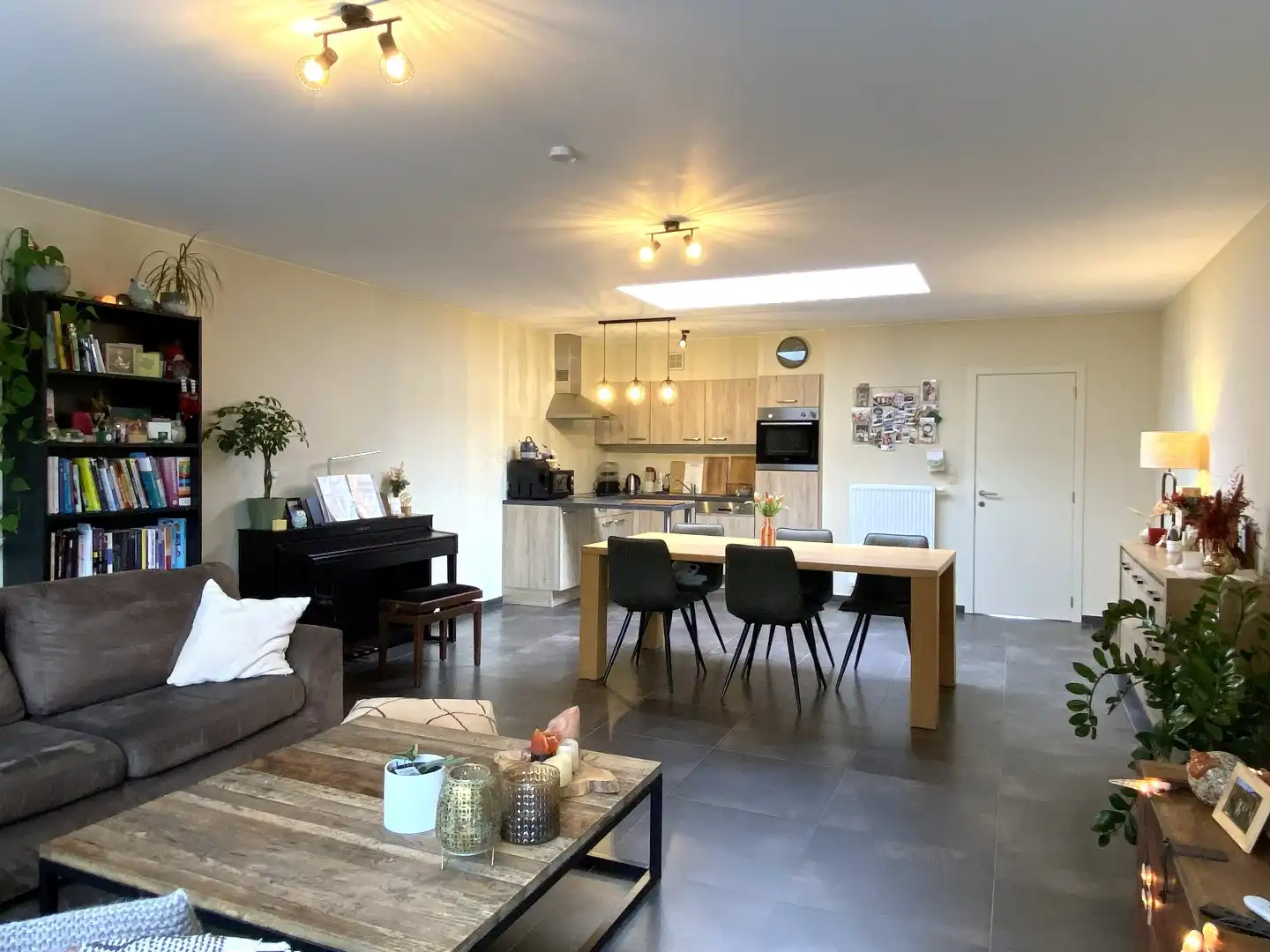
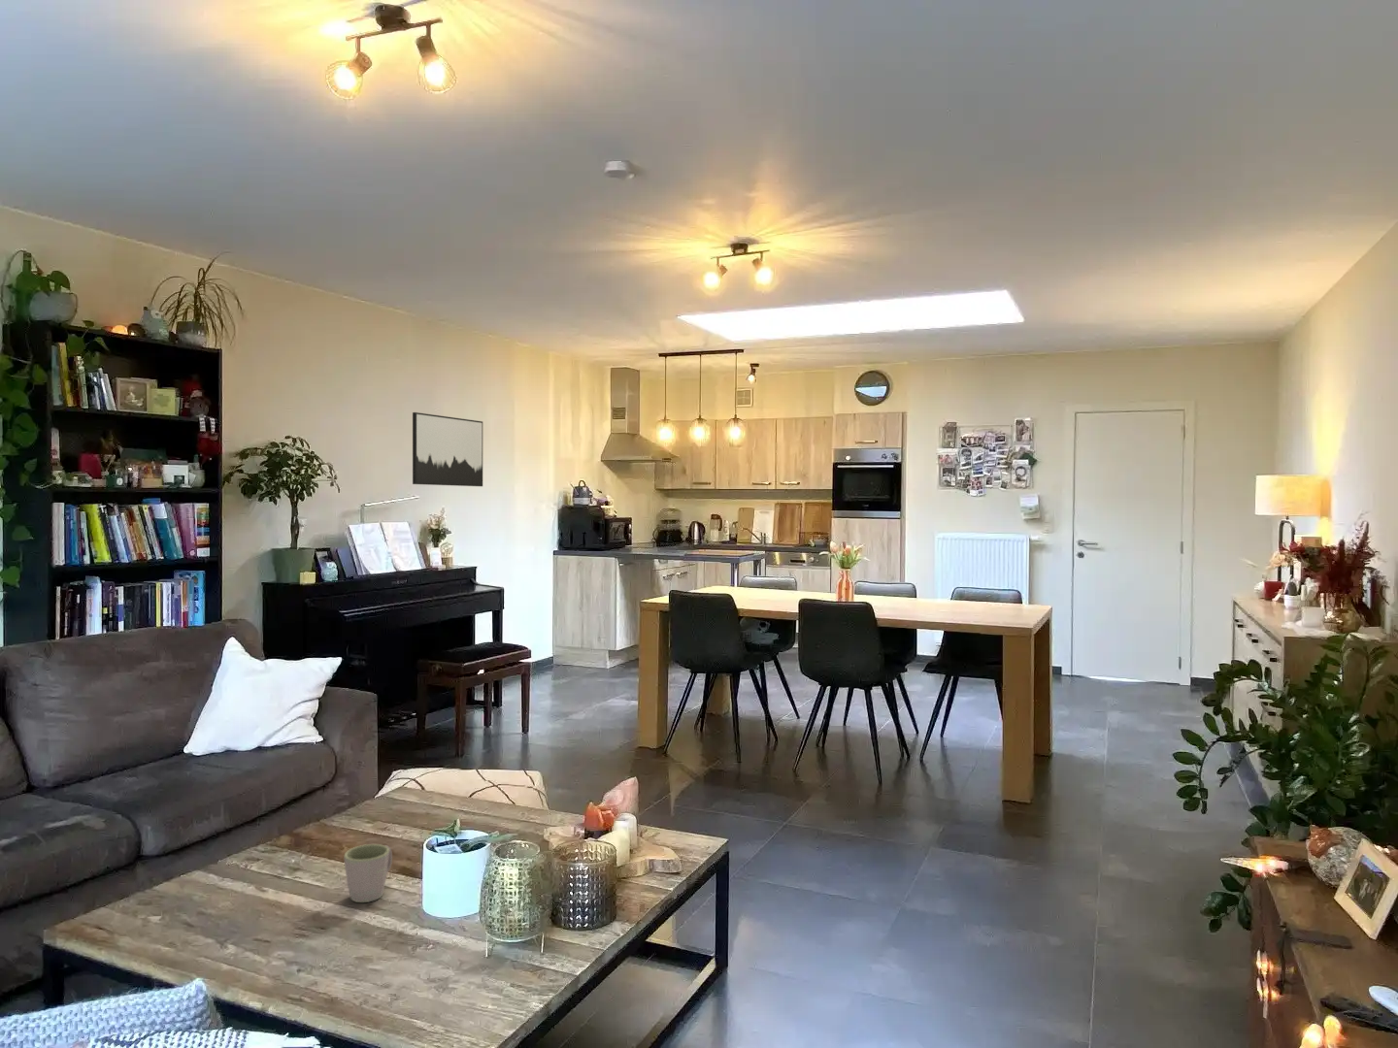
+ mug (372, 871)
+ wall art (449, 451)
